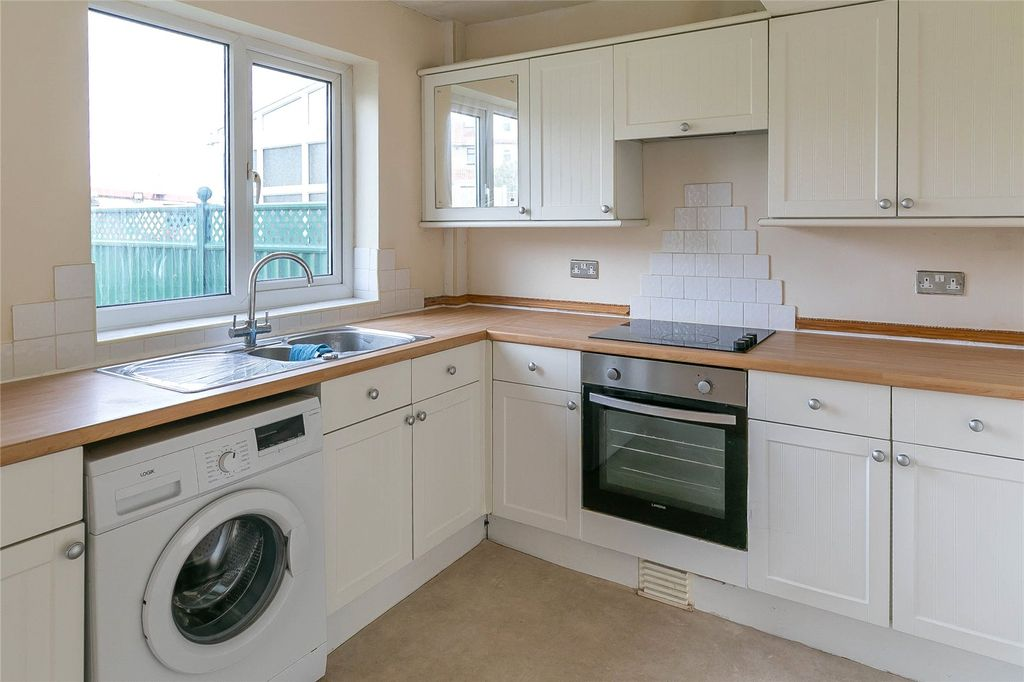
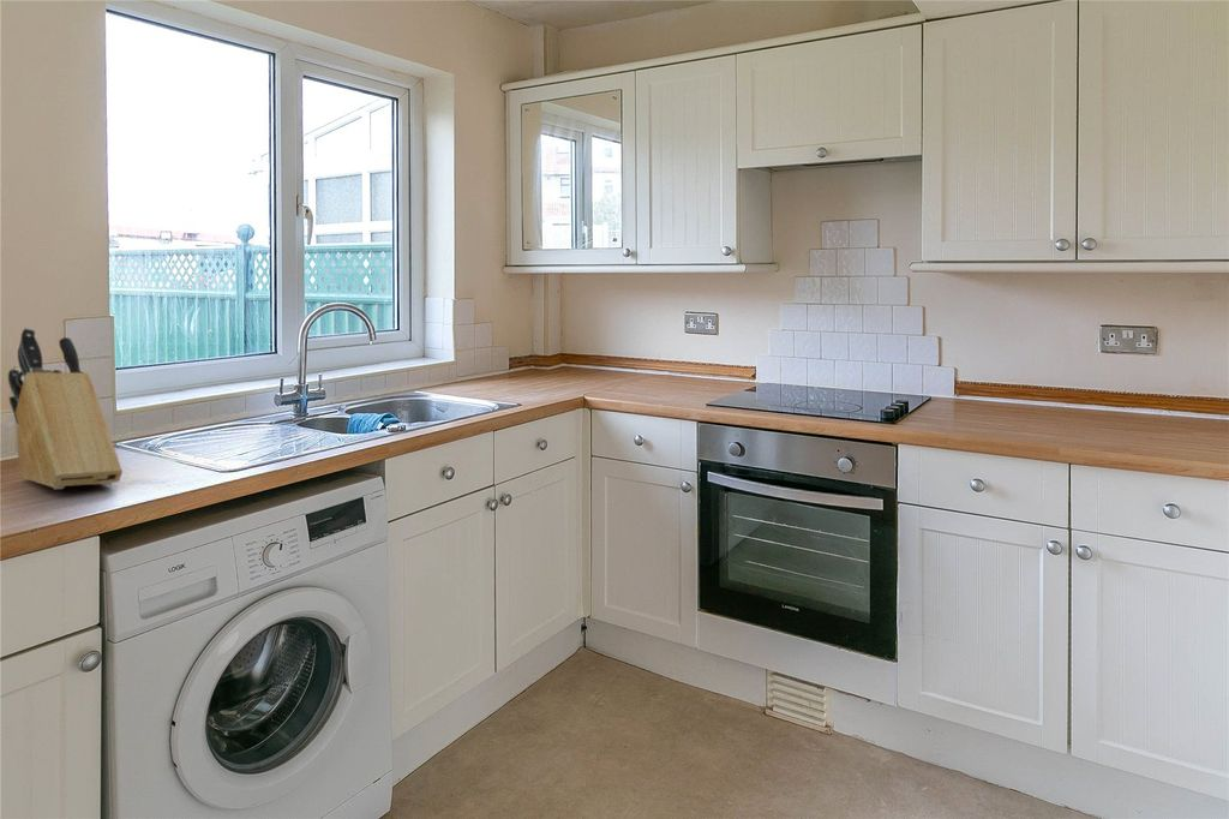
+ knife block (59, 403)
